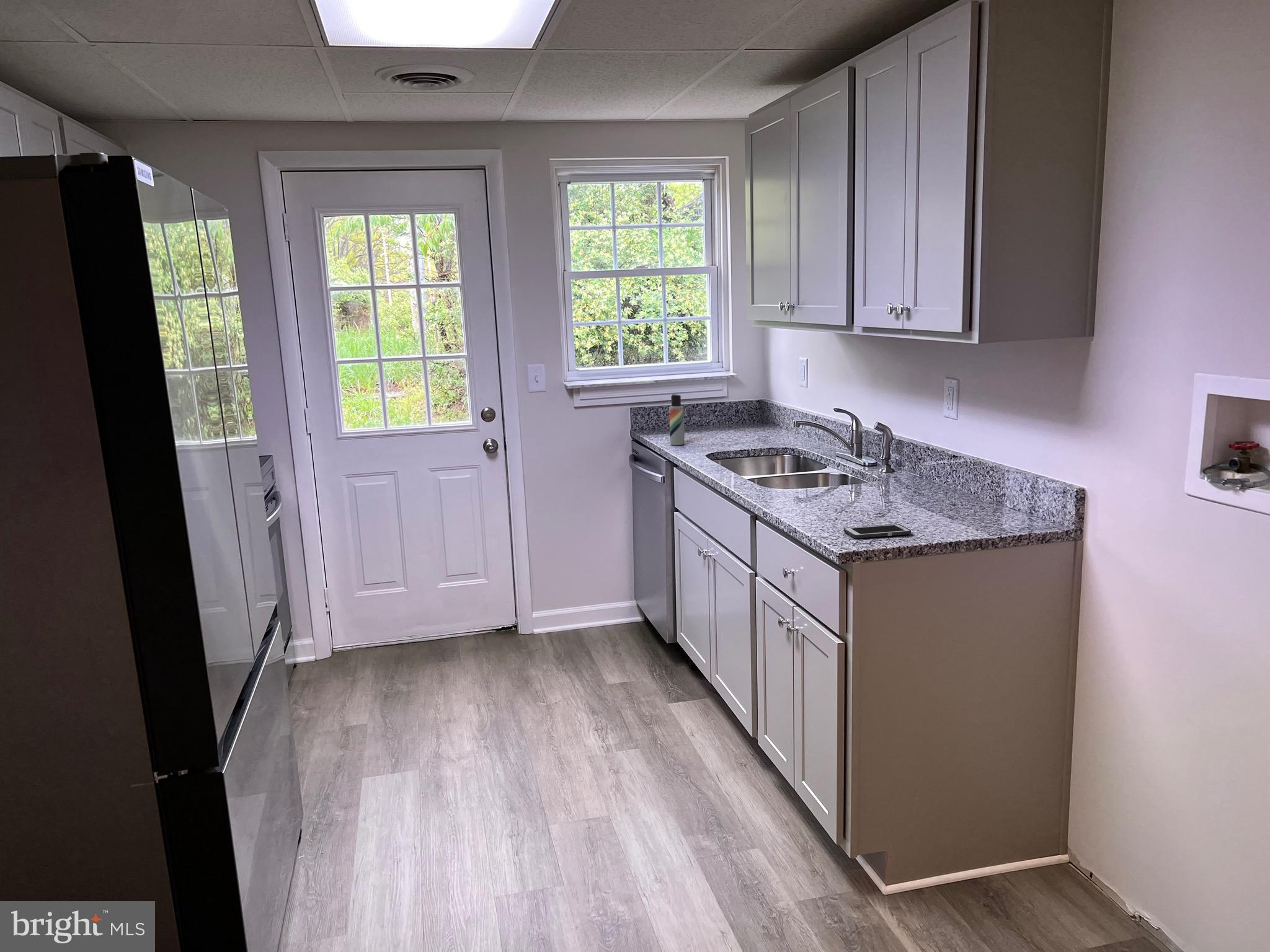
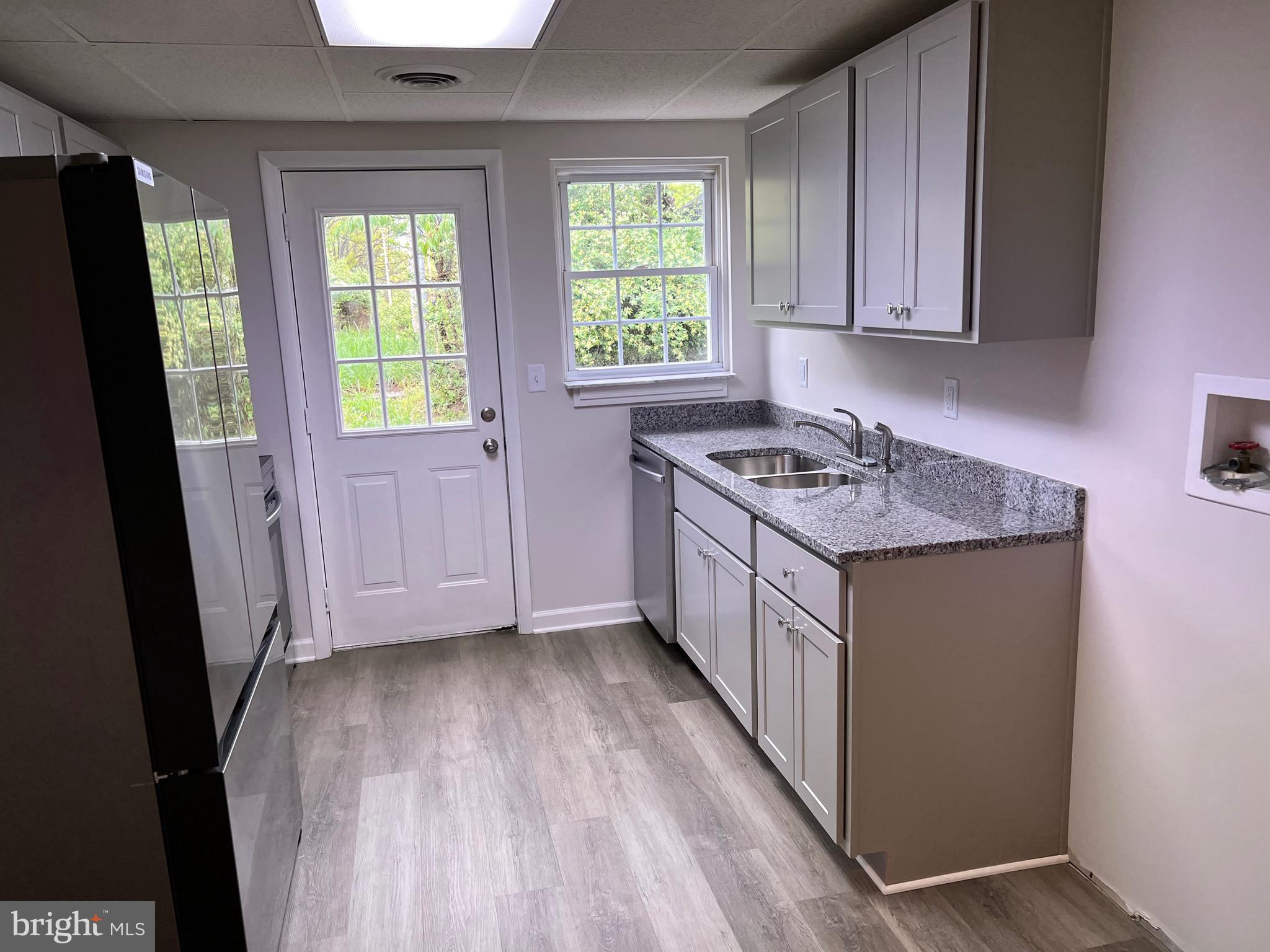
- cell phone (877, 531)
- lotion bottle (677, 419)
